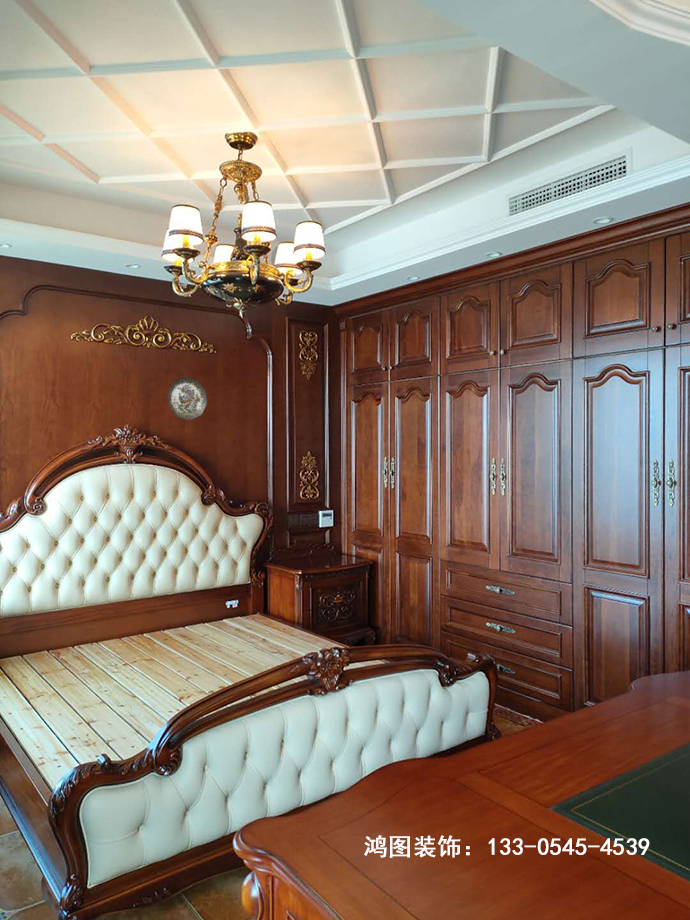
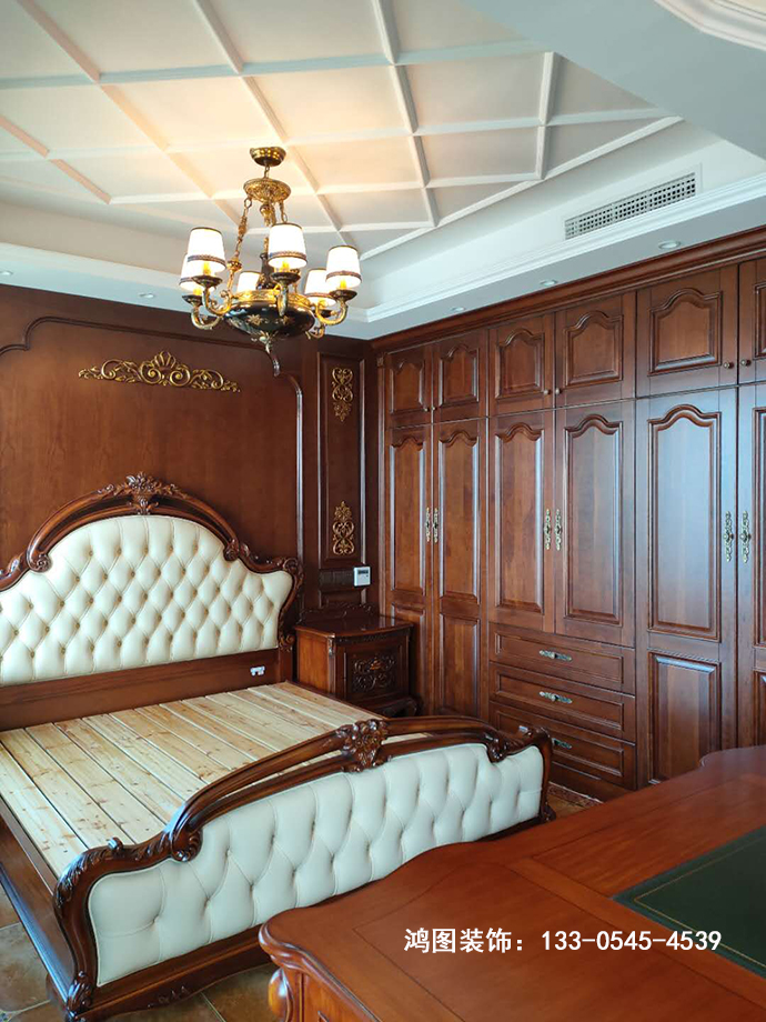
- decorative plate (187, 398)
